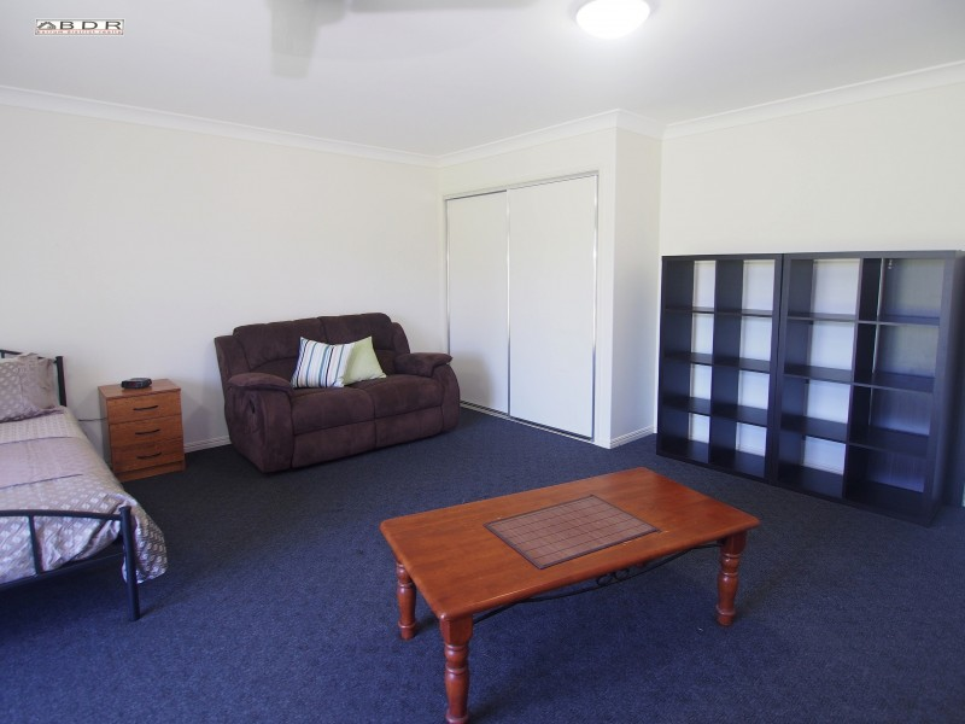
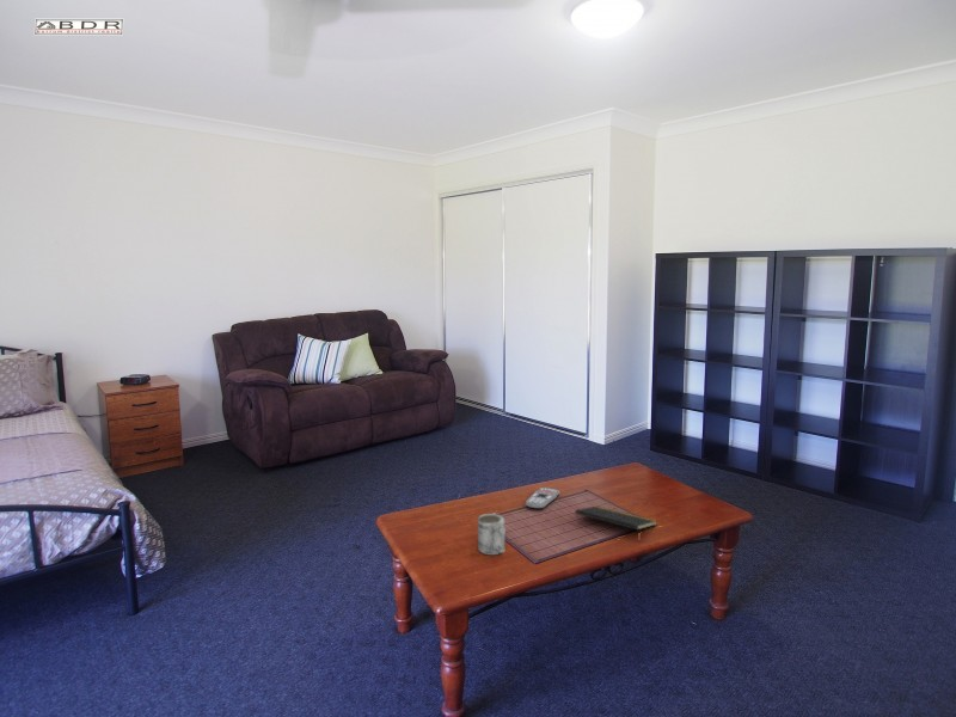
+ remote control (541, 498)
+ mug (492, 532)
+ notepad (615, 516)
